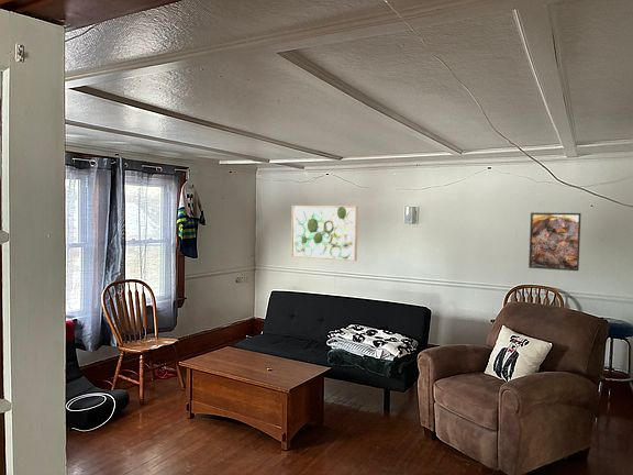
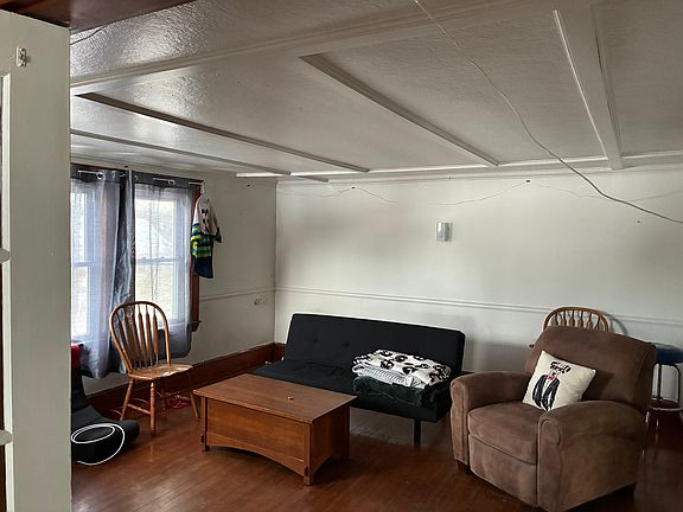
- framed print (554, 241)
- wall art (322, 232)
